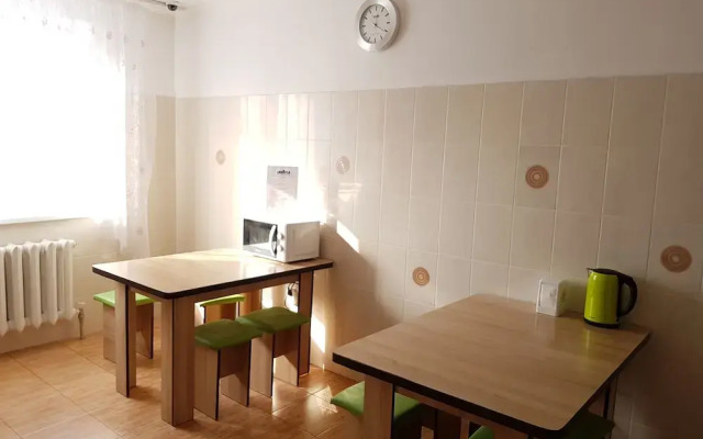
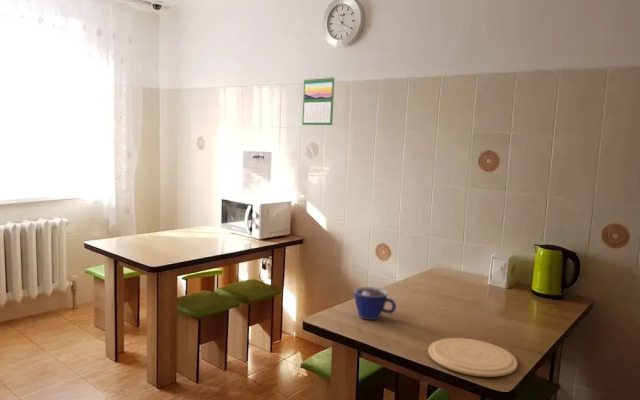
+ calendar (317, 101)
+ plate (471, 355)
+ cup (375, 304)
